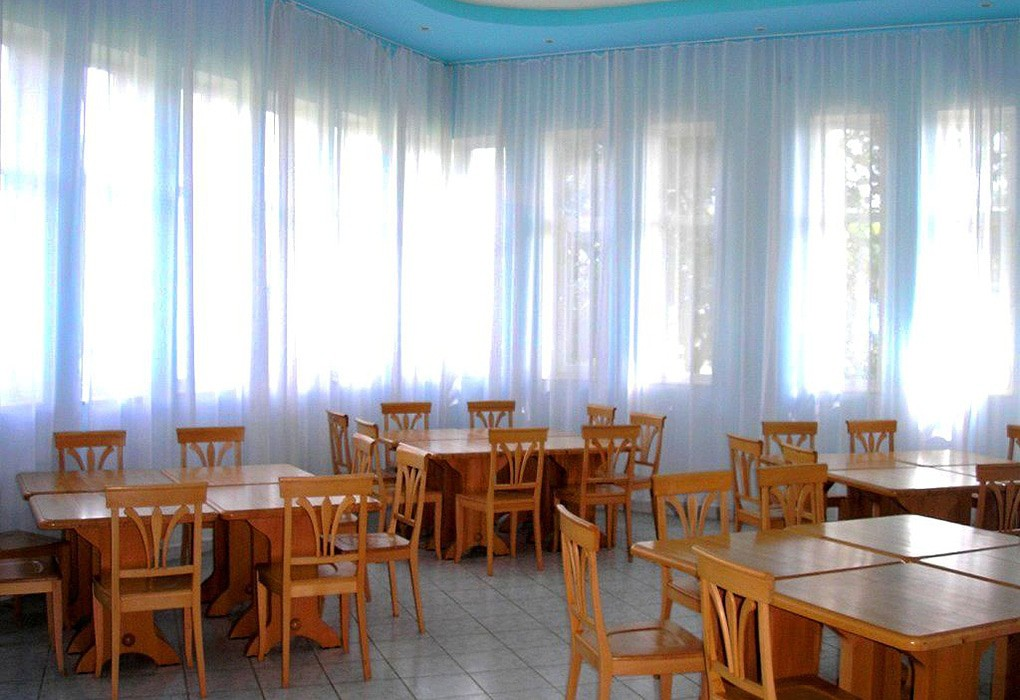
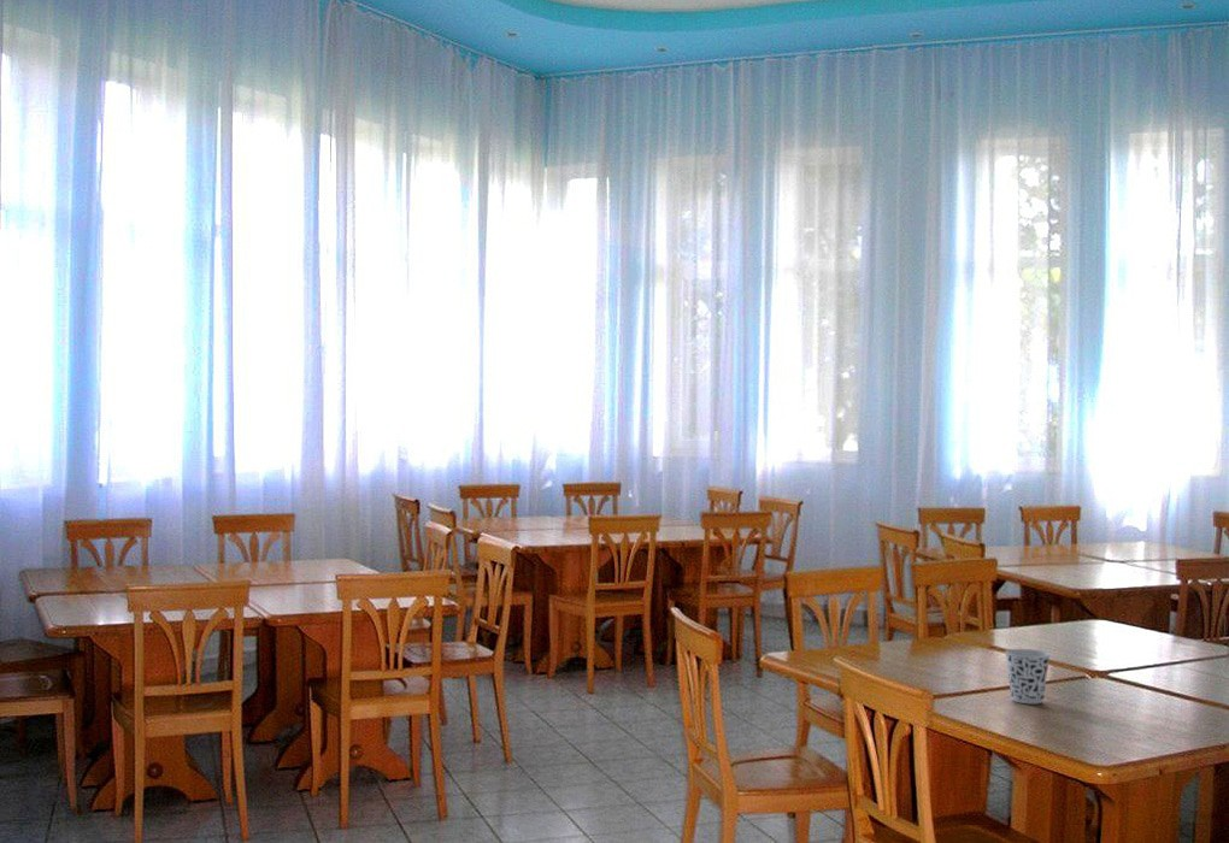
+ cup (1027, 676)
